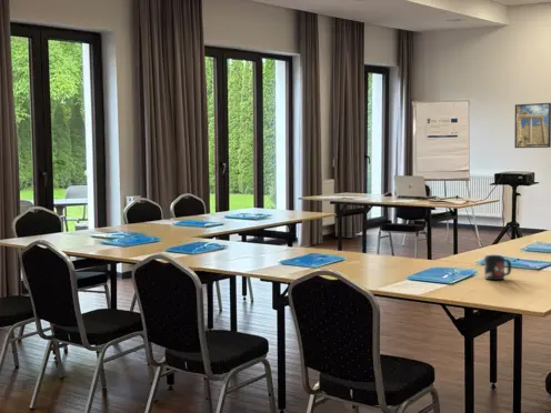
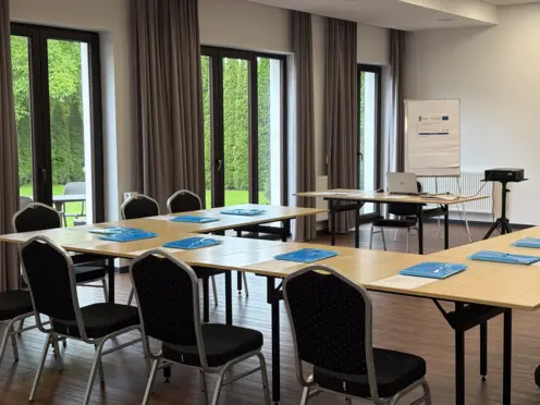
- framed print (532, 125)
- mug (498, 266)
